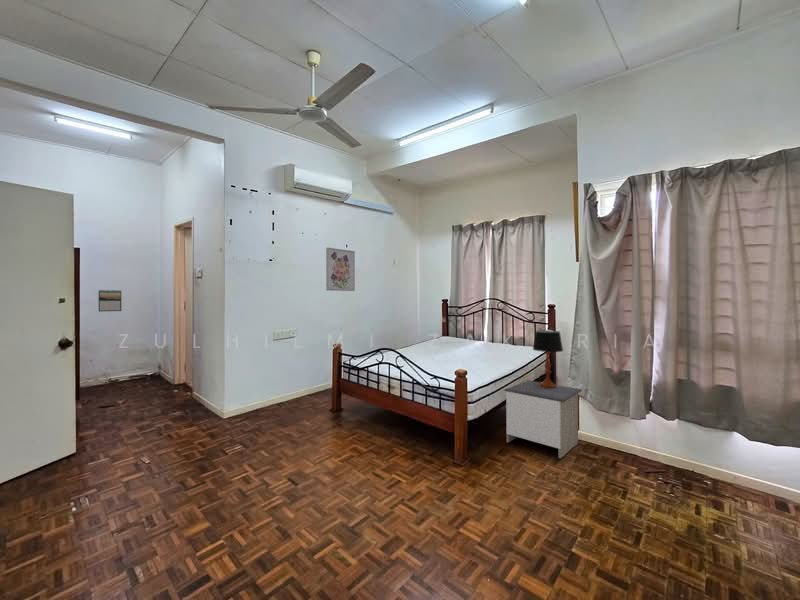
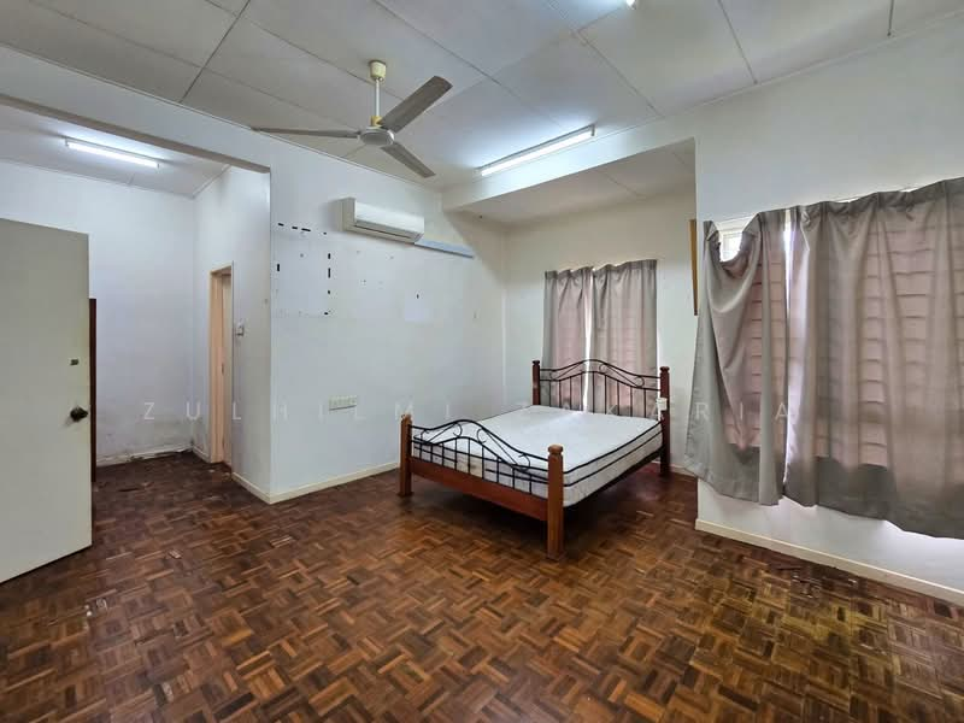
- wall art (341, 270)
- calendar (110, 300)
- table lamp (547, 358)
- nightstand (543, 415)
